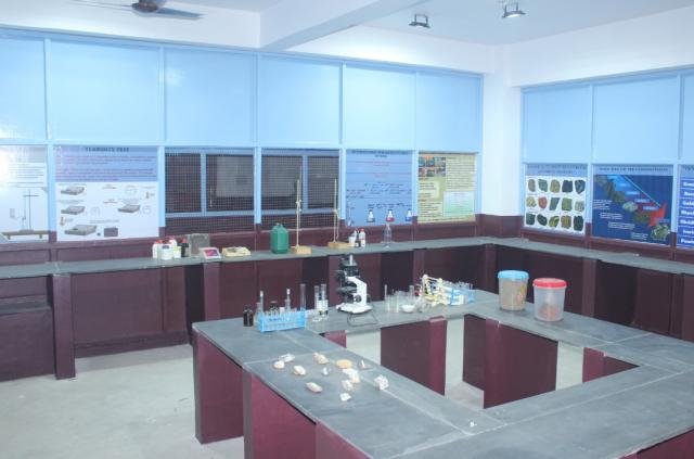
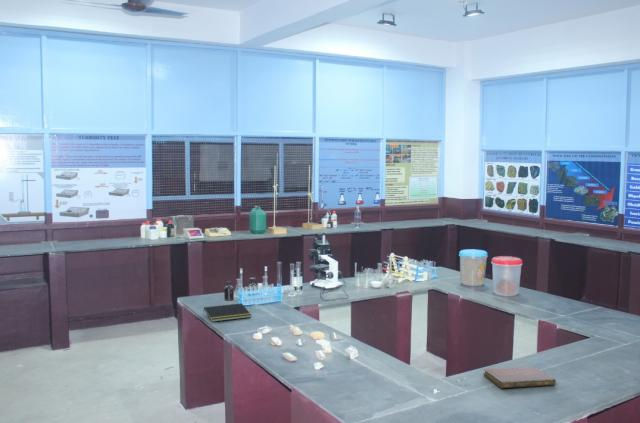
+ notebook (518, 376)
+ notepad (227, 312)
